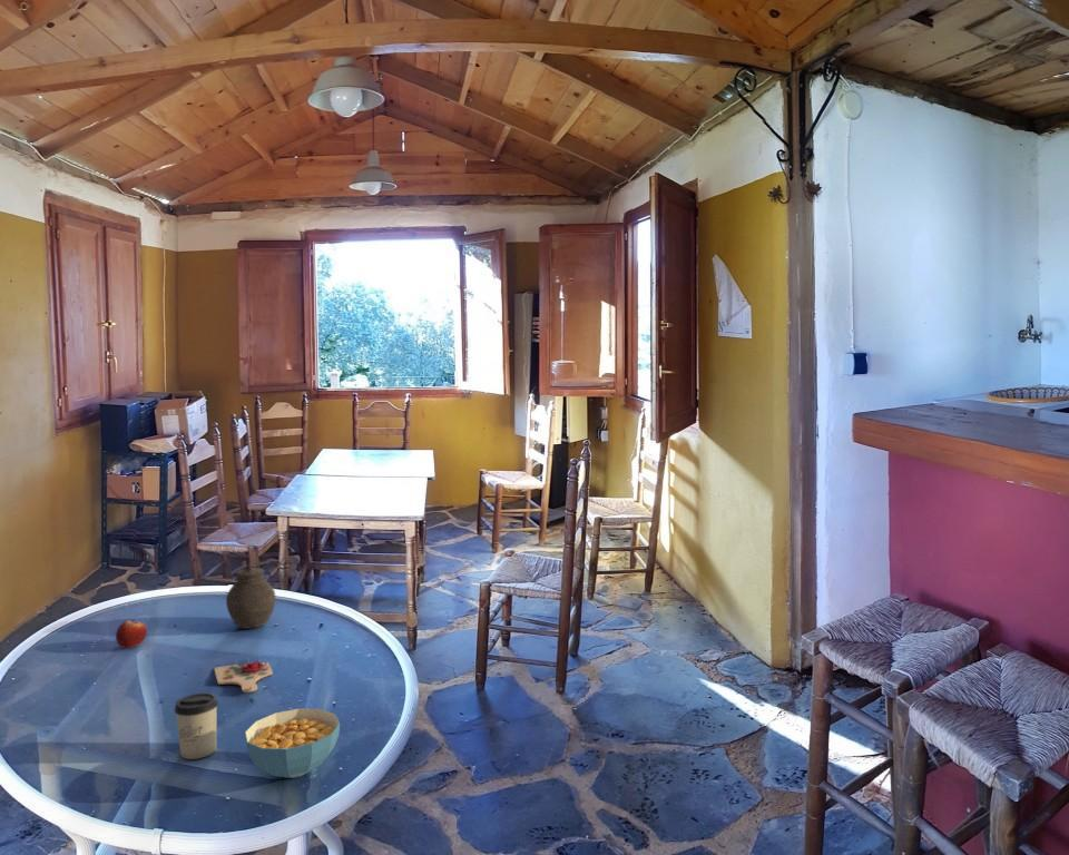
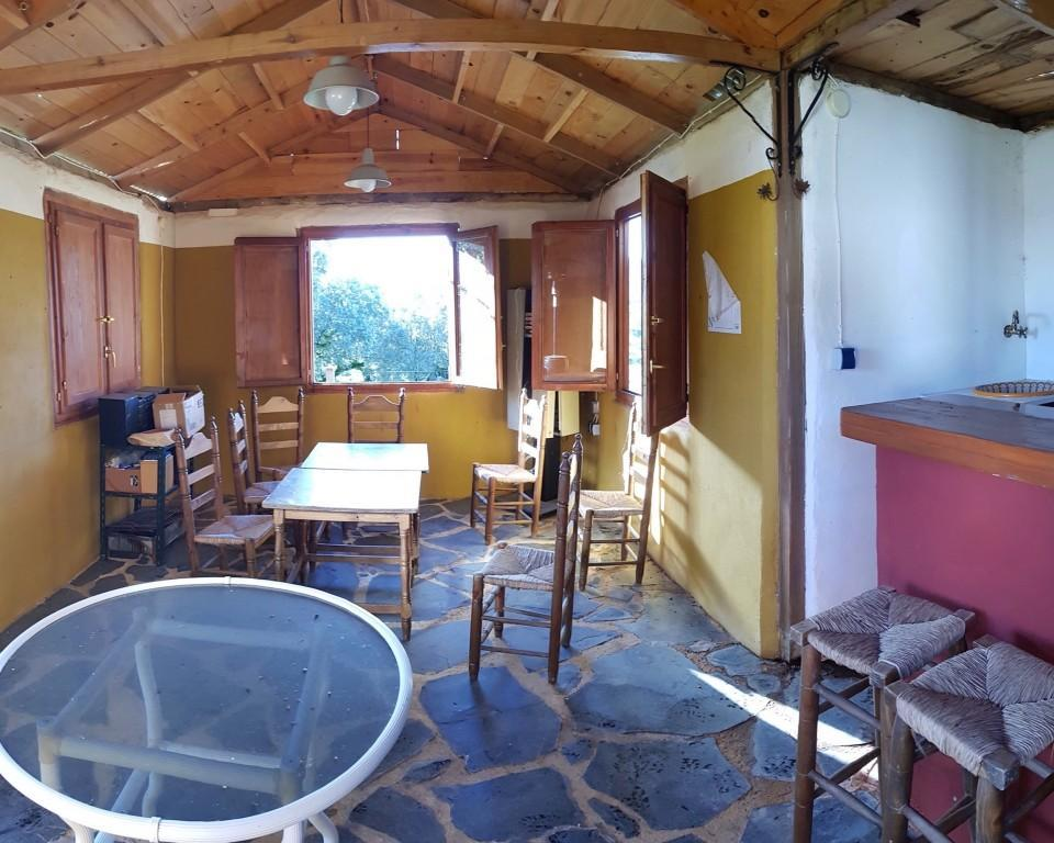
- cutting board (245, 674)
- fruit (130, 633)
- cereal bowl (293, 749)
- jar (251, 594)
- cup (197, 726)
